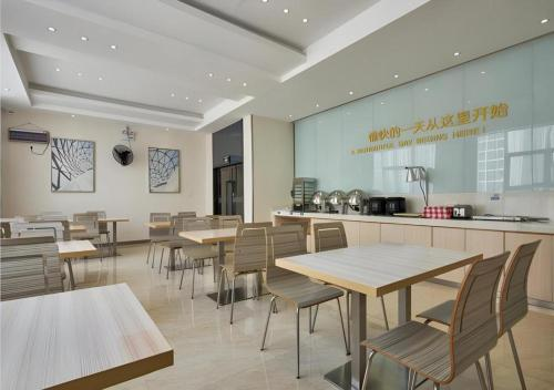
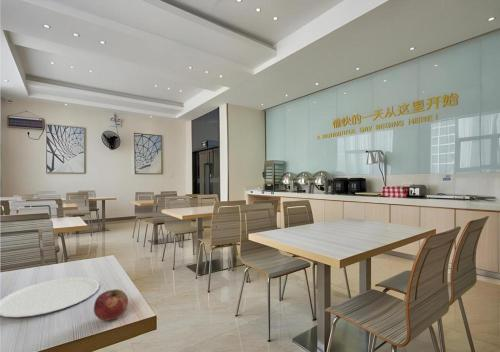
+ fruit (111, 304)
+ plate (51, 295)
